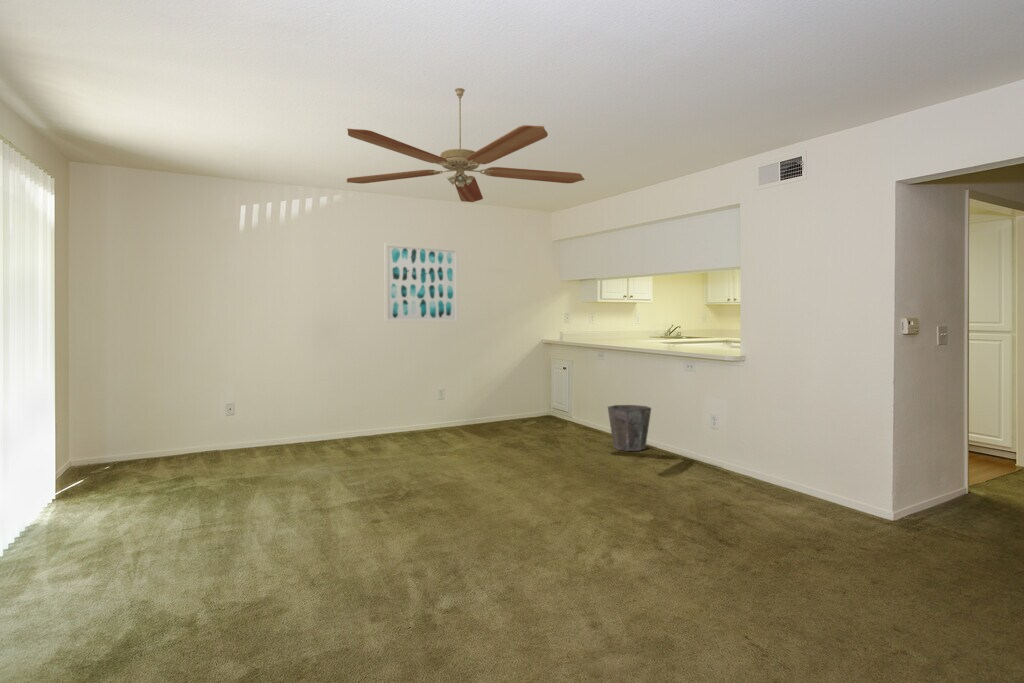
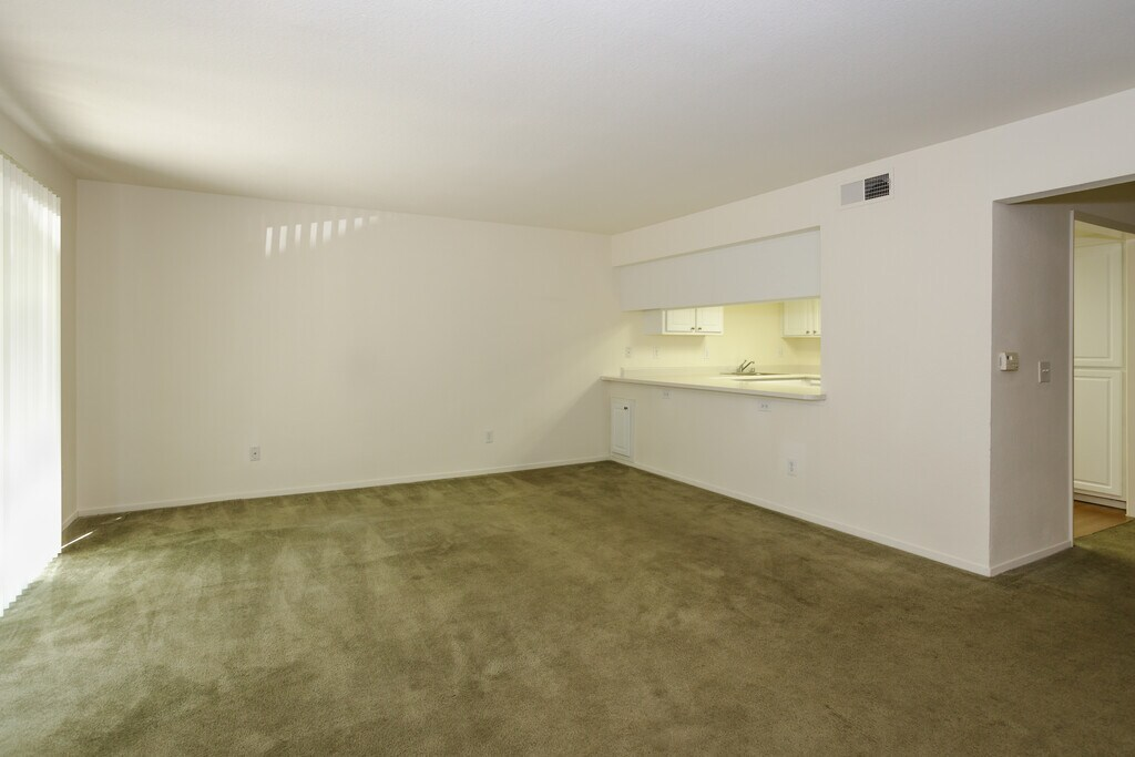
- waste bin (629, 427)
- ceiling fan (460, 140)
- wall art (422, 284)
